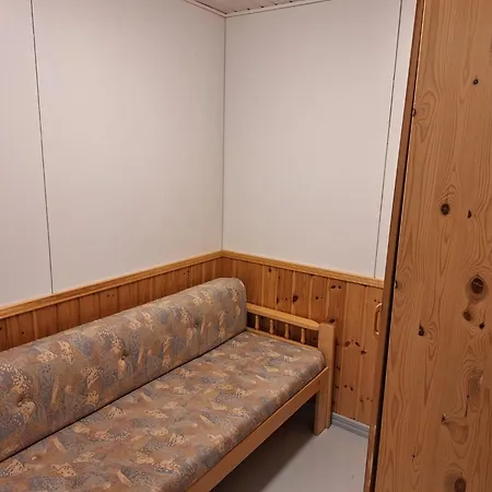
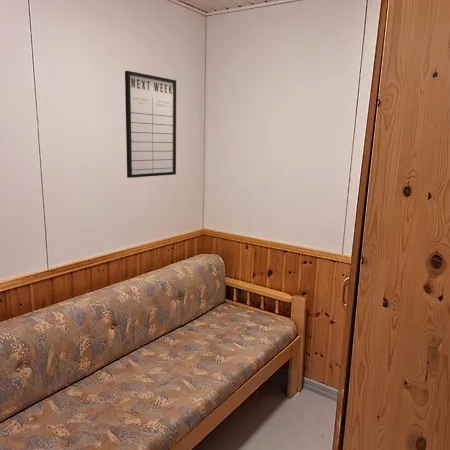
+ writing board (152, 127)
